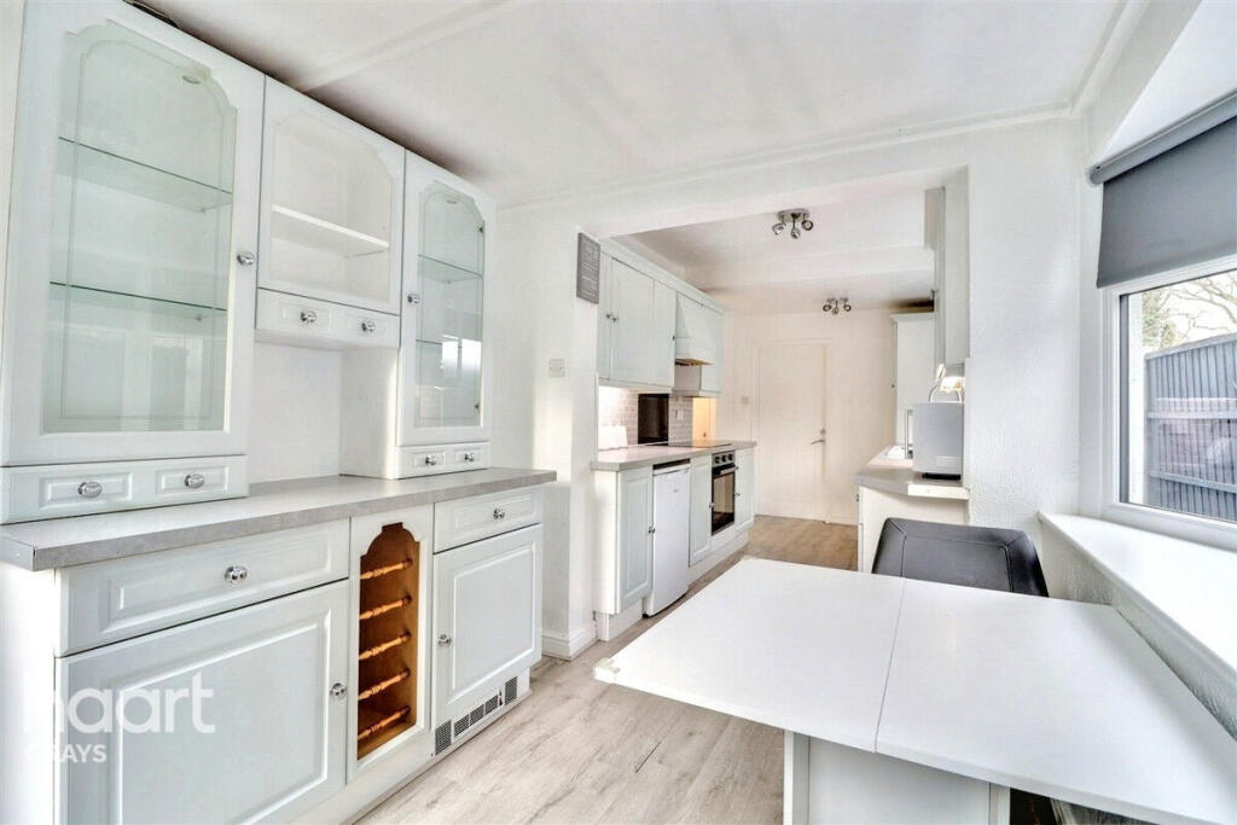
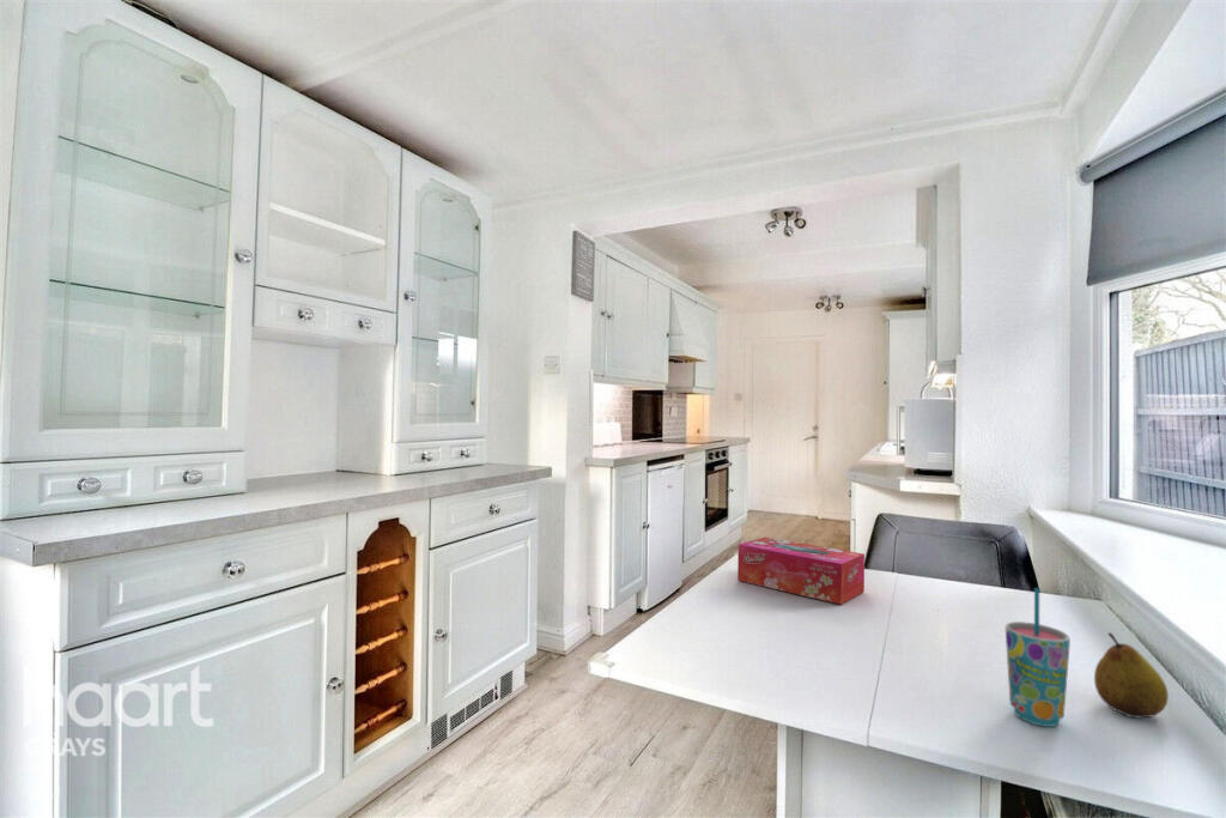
+ cup (1036, 653)
+ tissue box (799, 566)
+ fruit (1129, 672)
